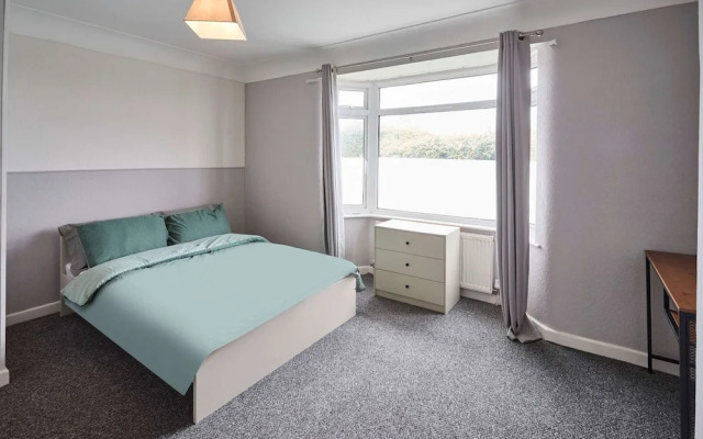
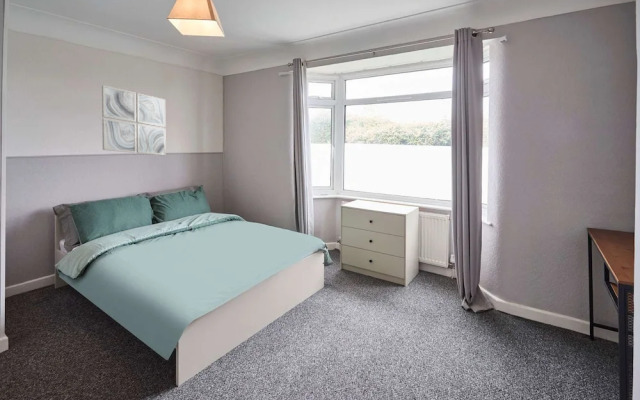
+ wall art (135, 123)
